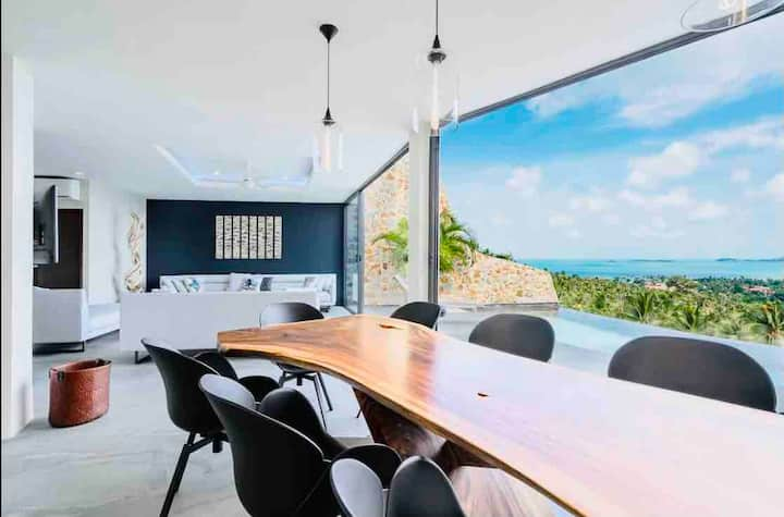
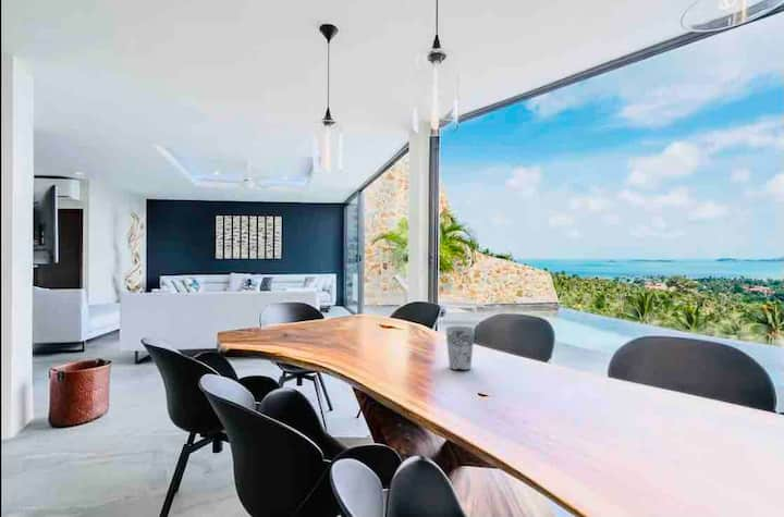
+ cup (460, 347)
